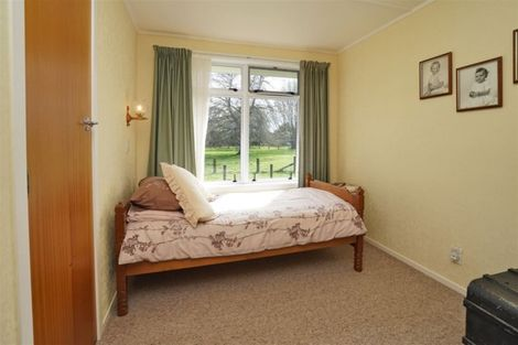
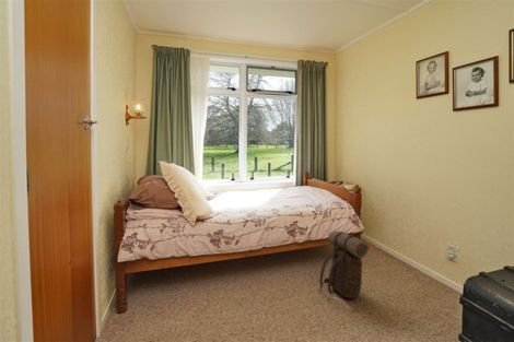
+ backpack (339, 264)
